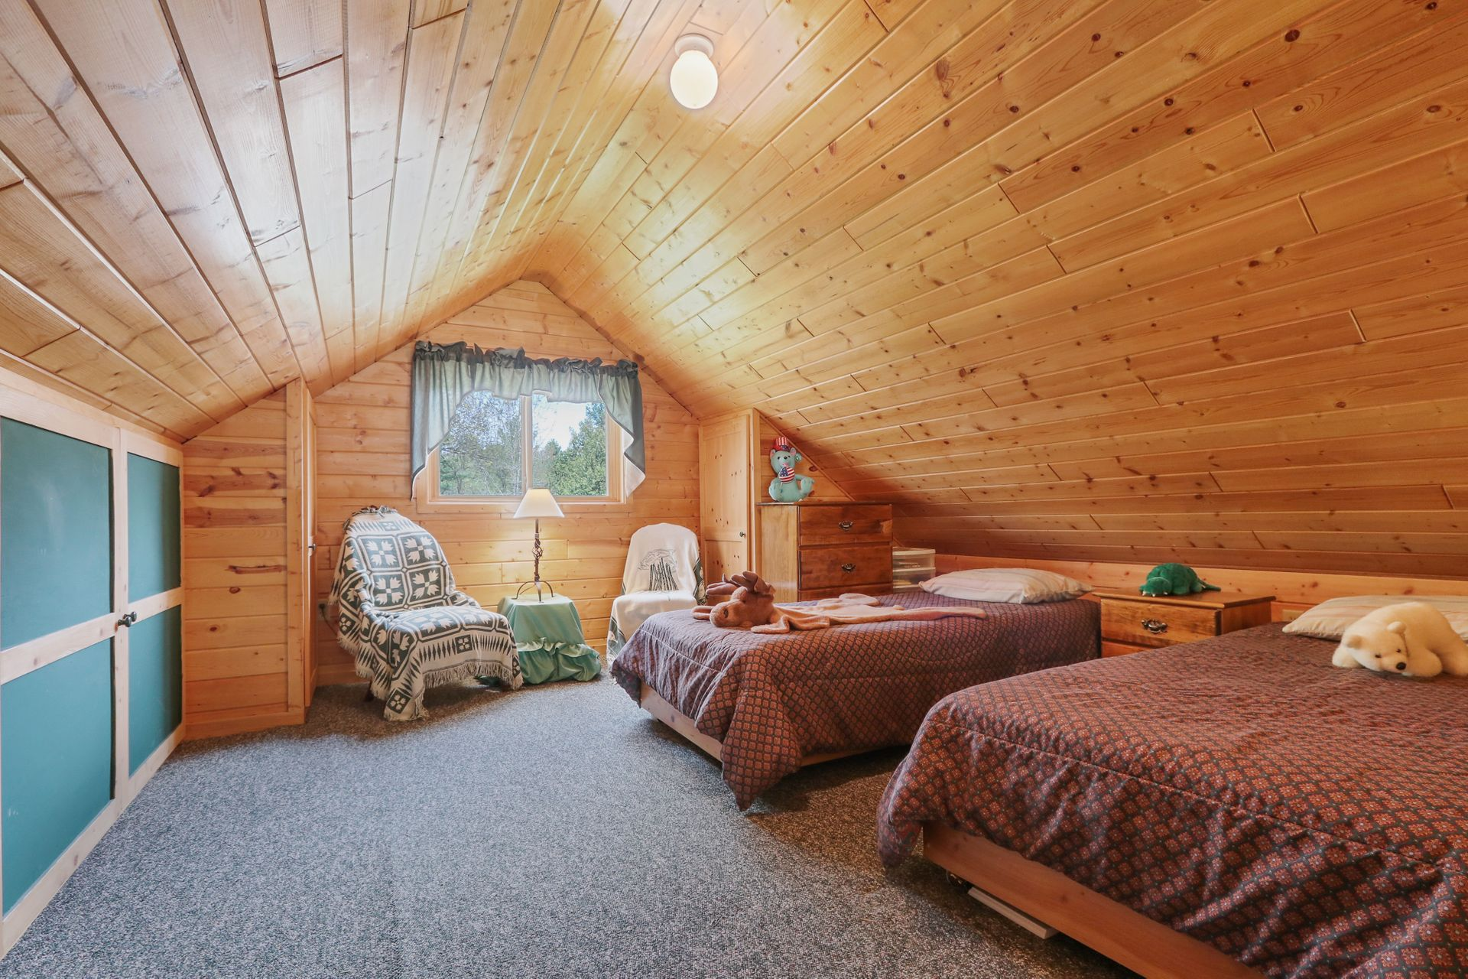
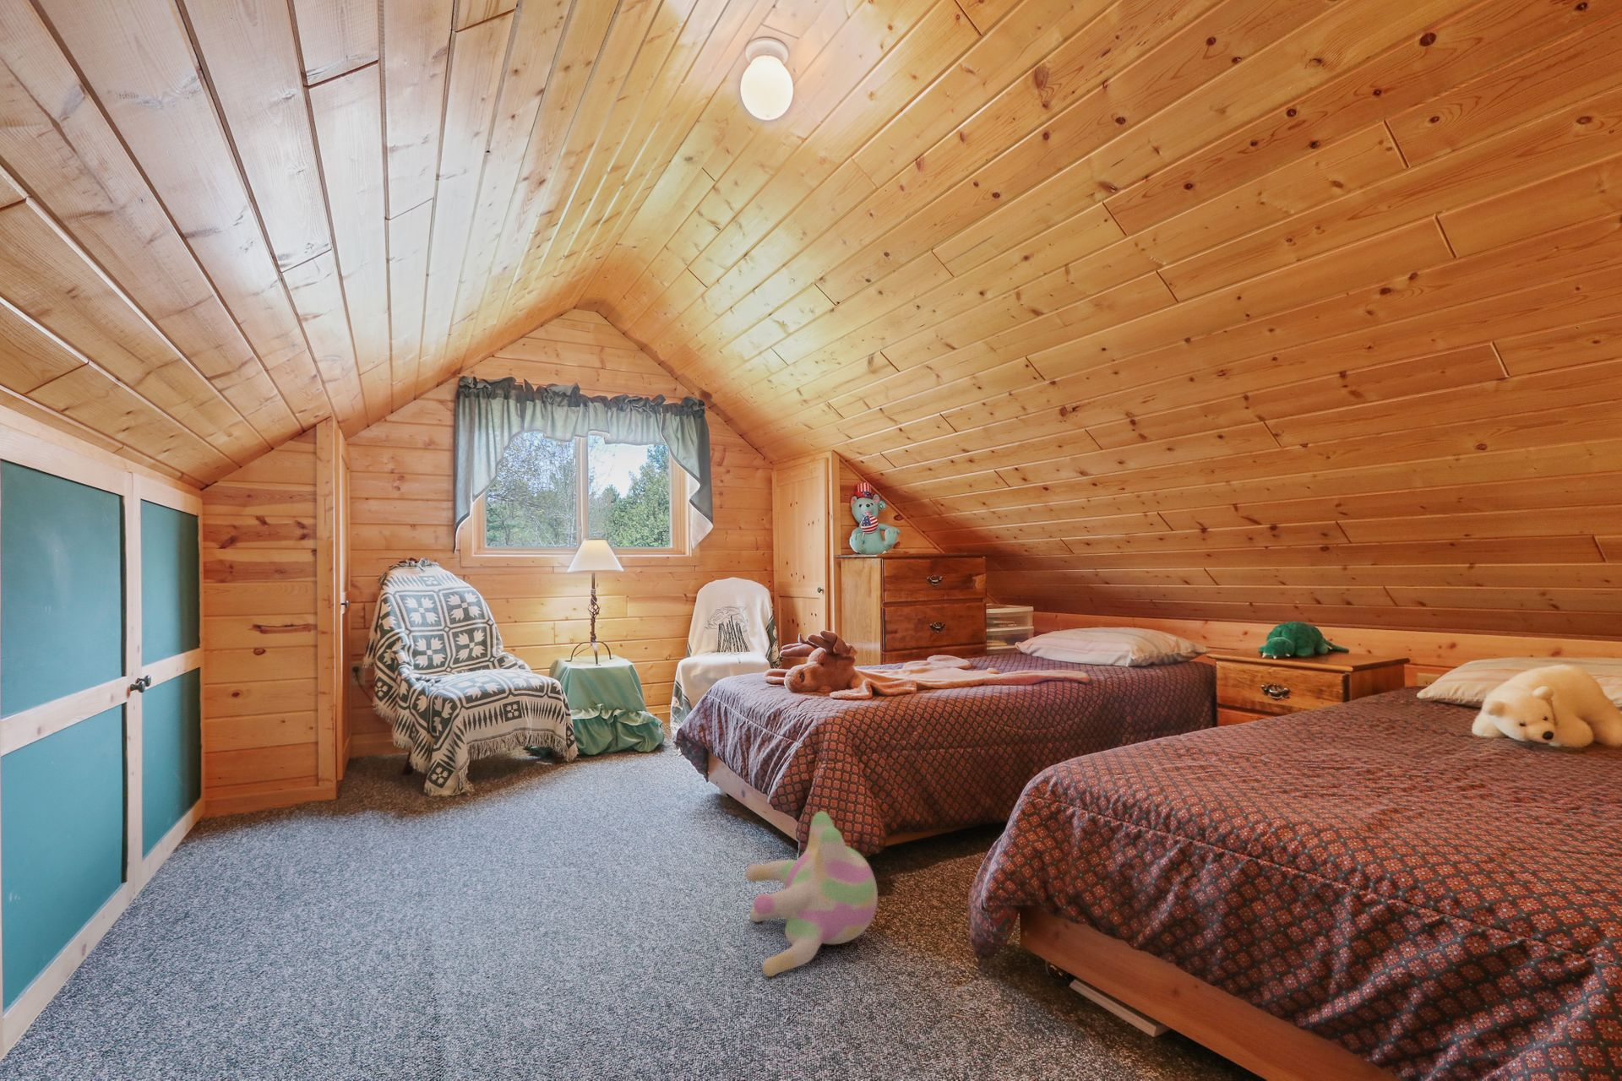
+ plush toy (812, 880)
